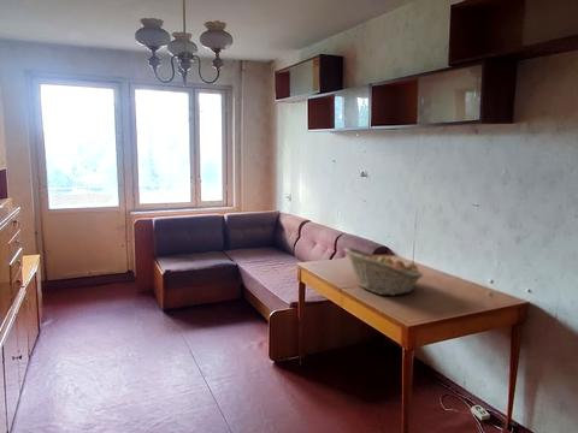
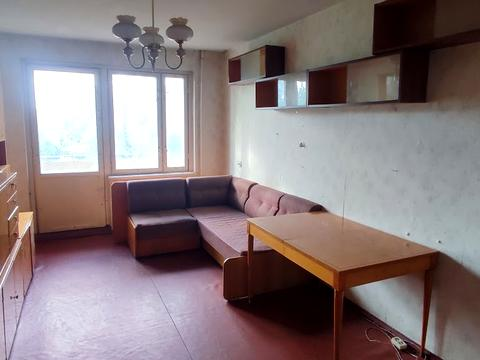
- fruit basket (381, 268)
